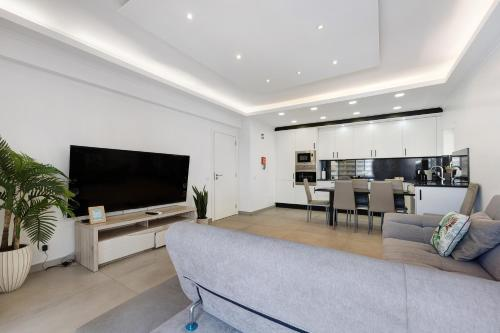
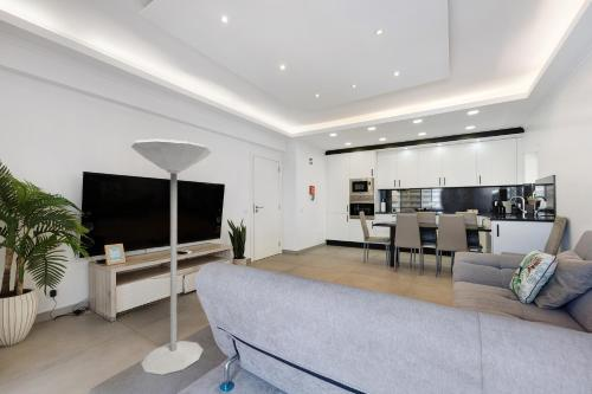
+ floor lamp (173, 251)
